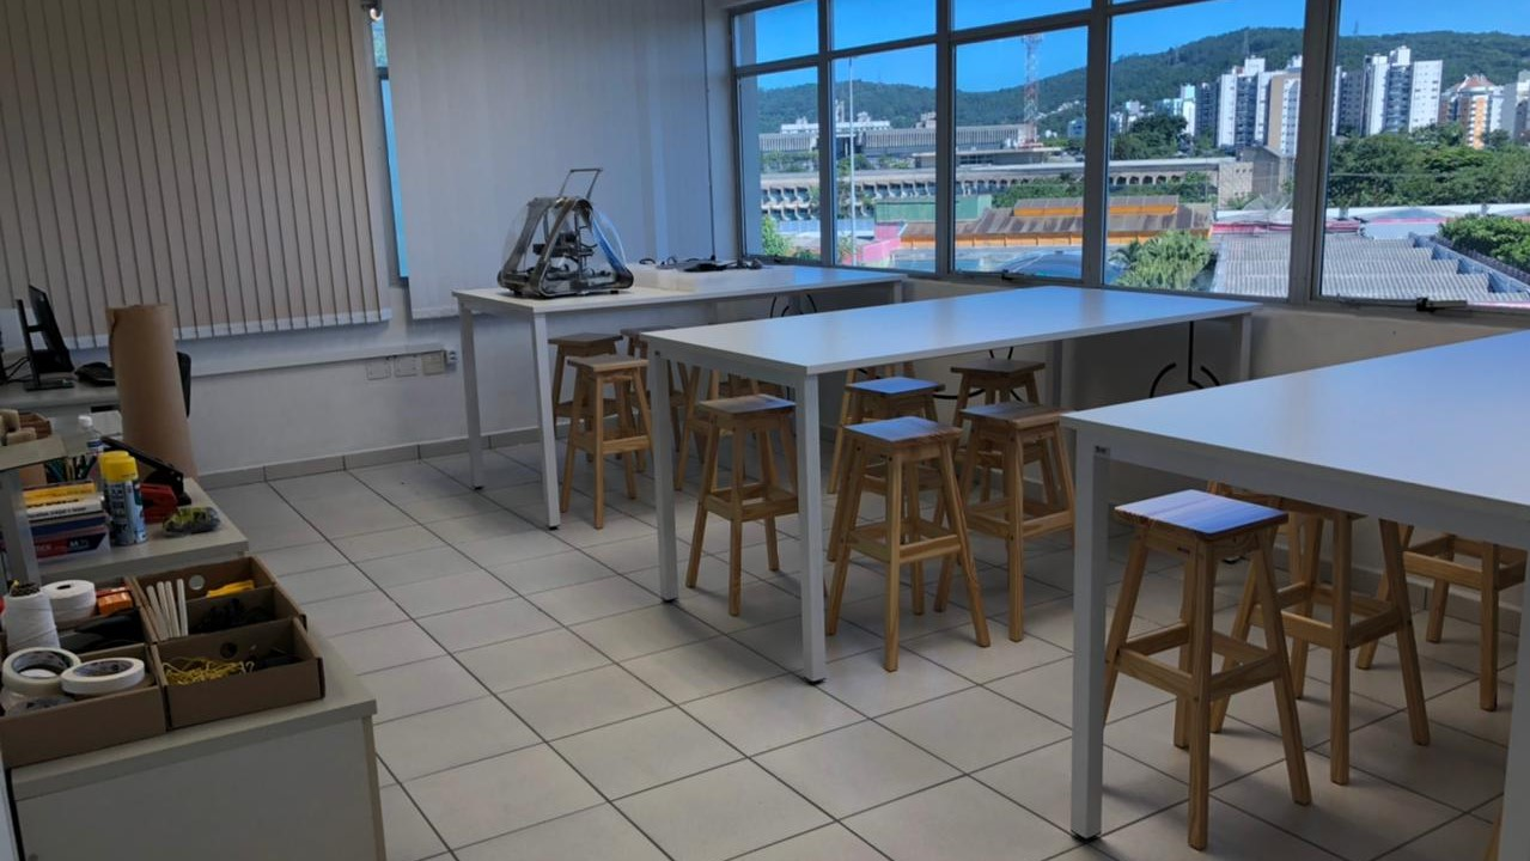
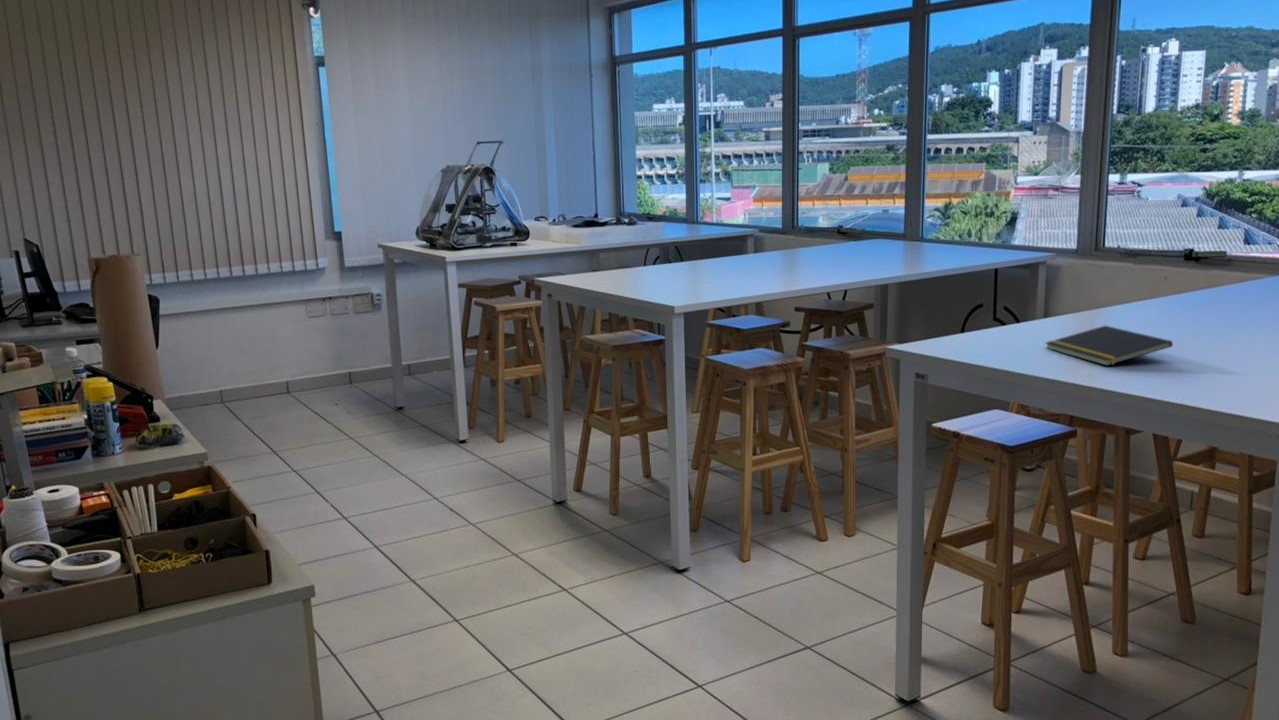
+ notepad (1106, 344)
